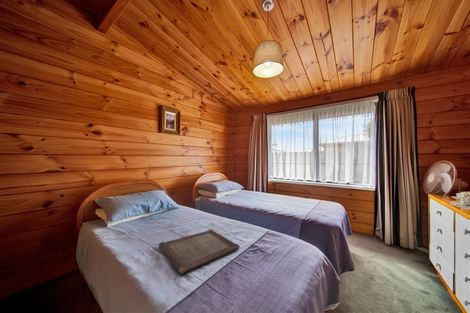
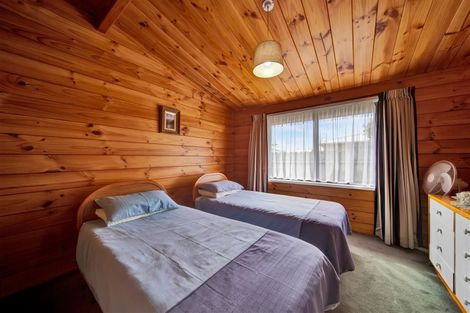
- serving tray (199, 246)
